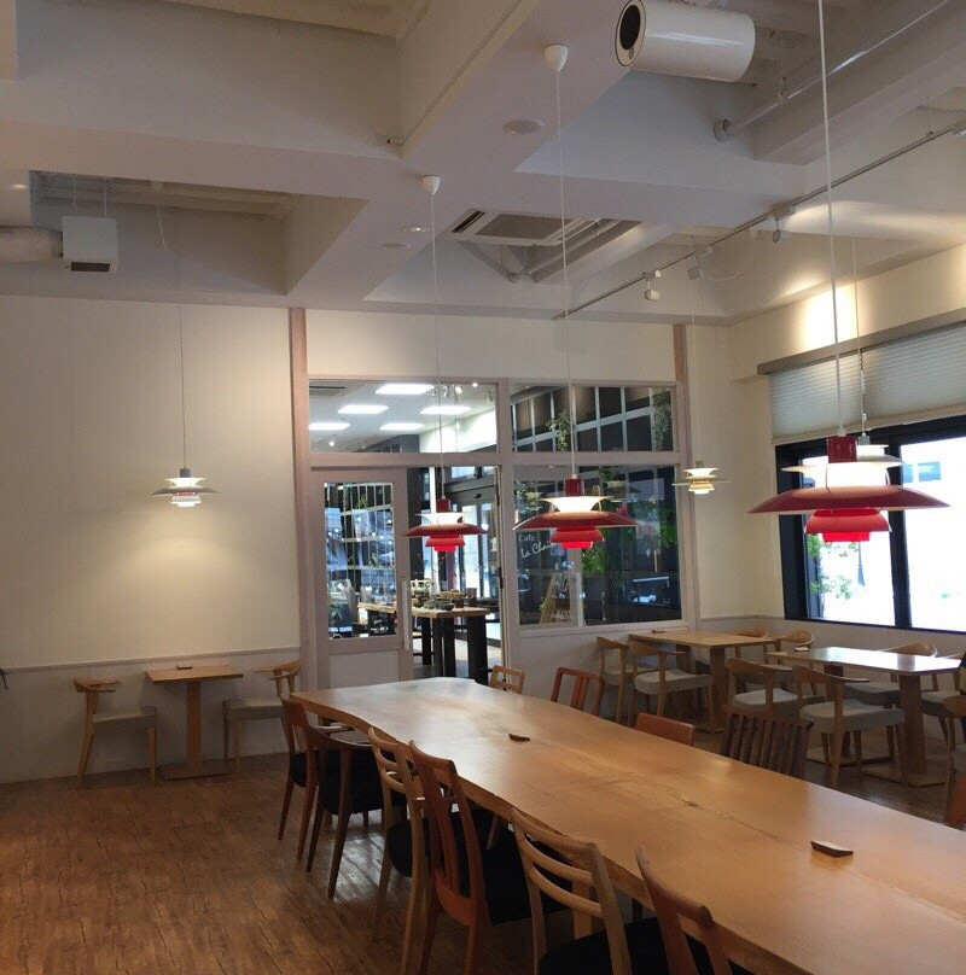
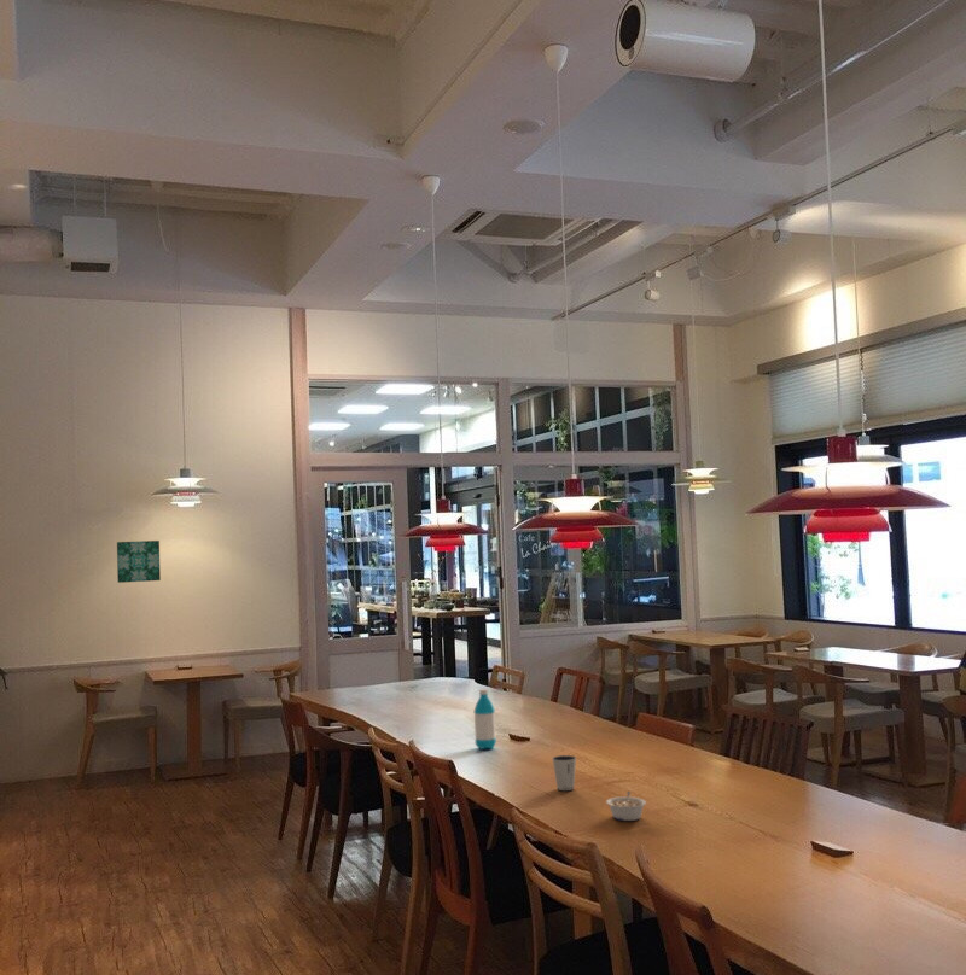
+ wall art (138, 561)
+ legume (625, 807)
+ water bottle (484, 718)
+ dixie cup (564, 772)
